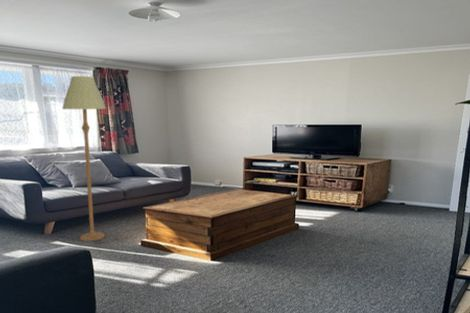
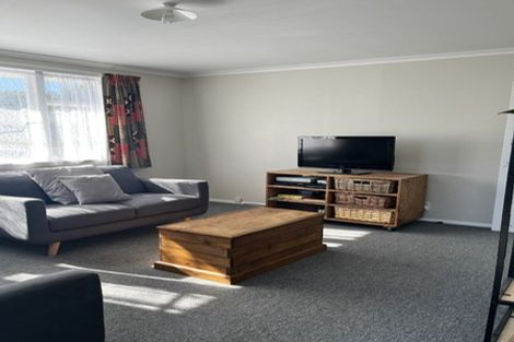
- floor lamp (87, 159)
